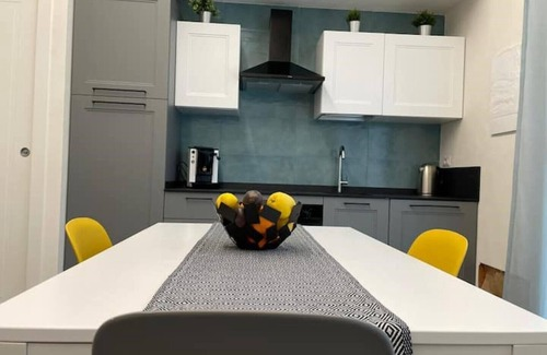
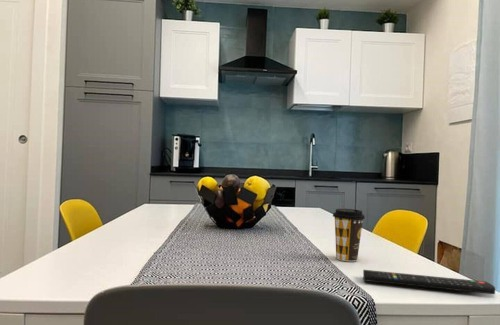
+ remote control (426, 282)
+ coffee cup (347, 234)
